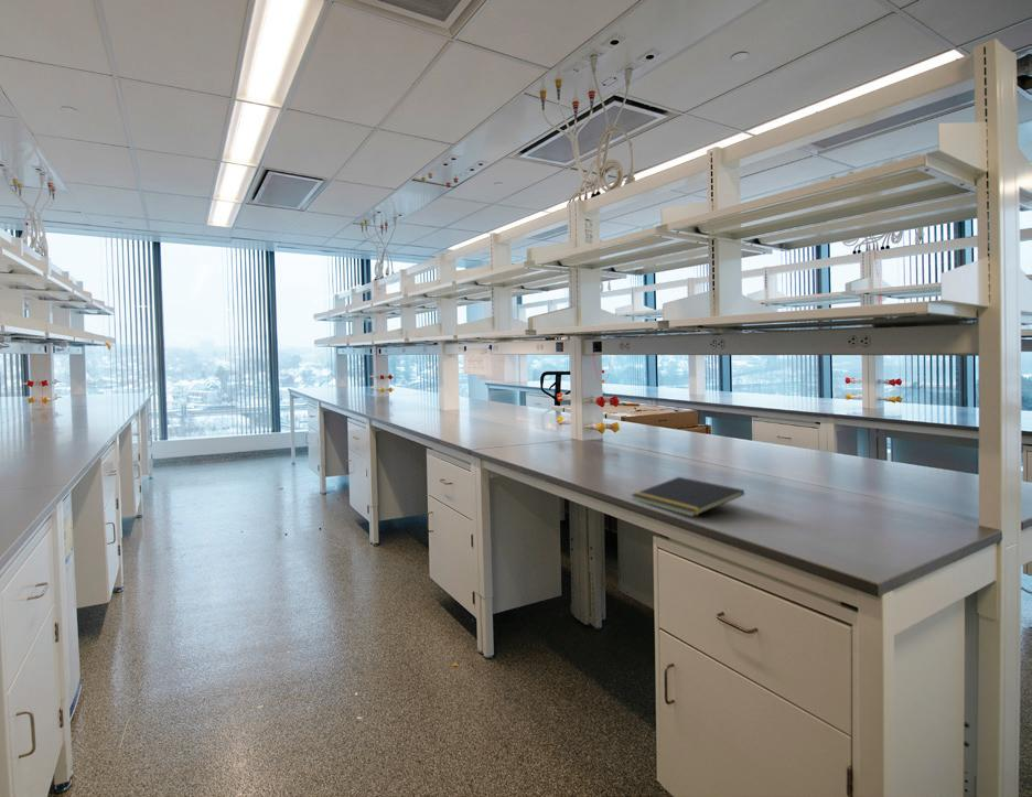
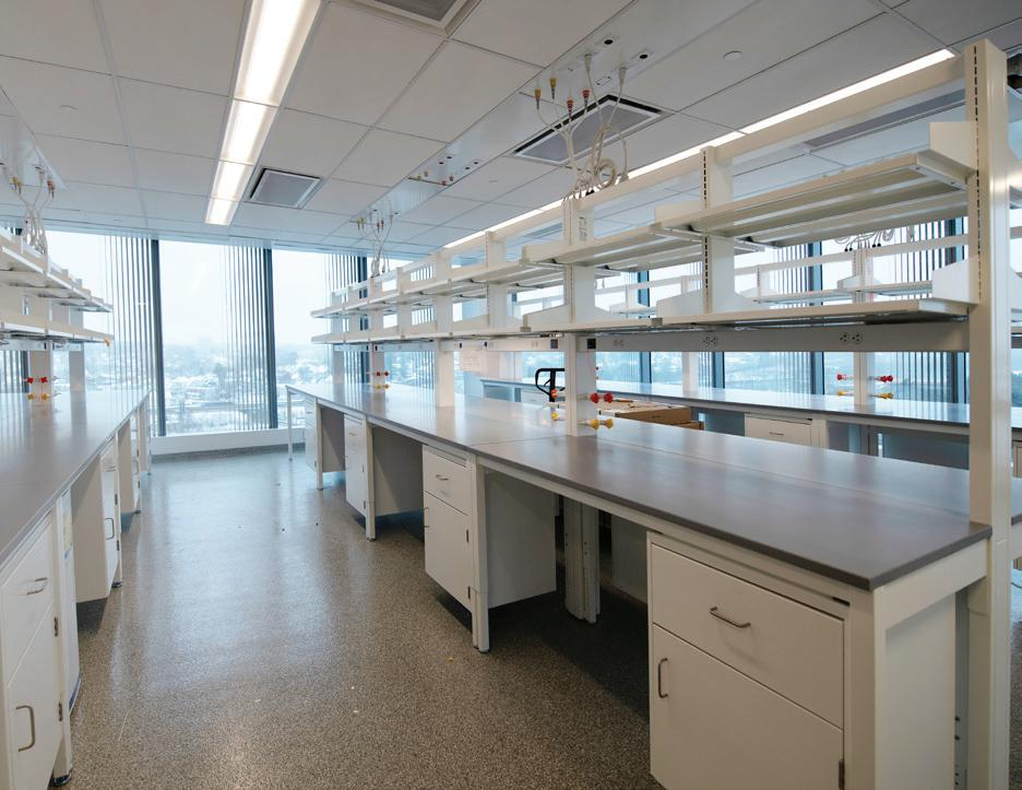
- notepad (685, 495)
